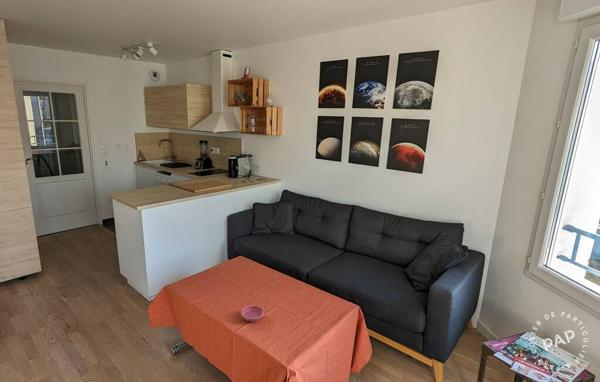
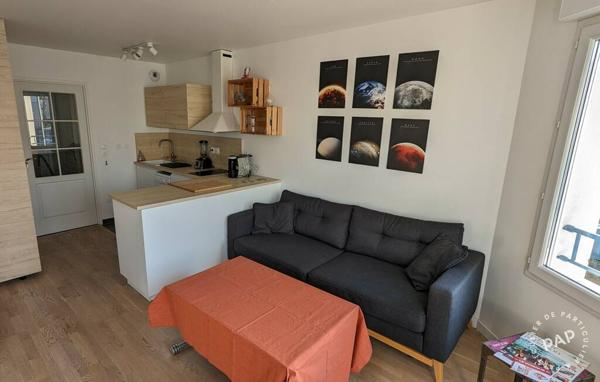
- saucer (252, 314)
